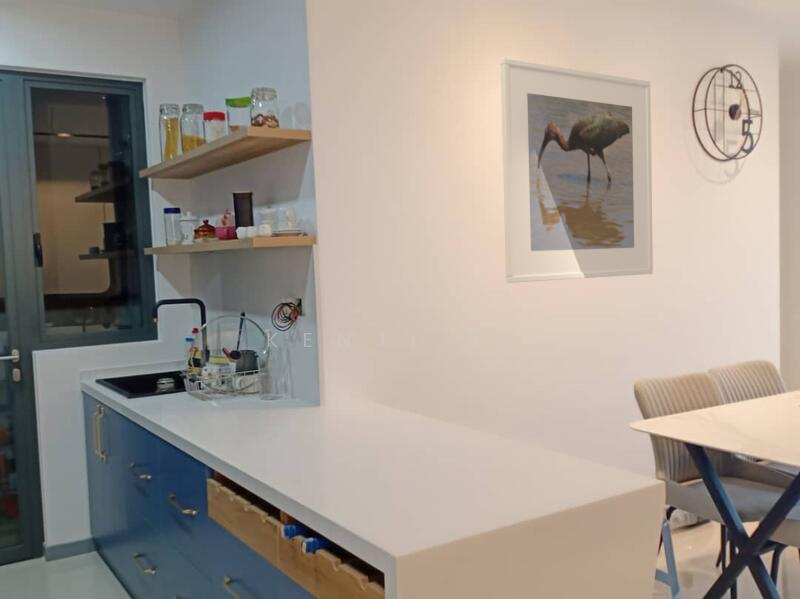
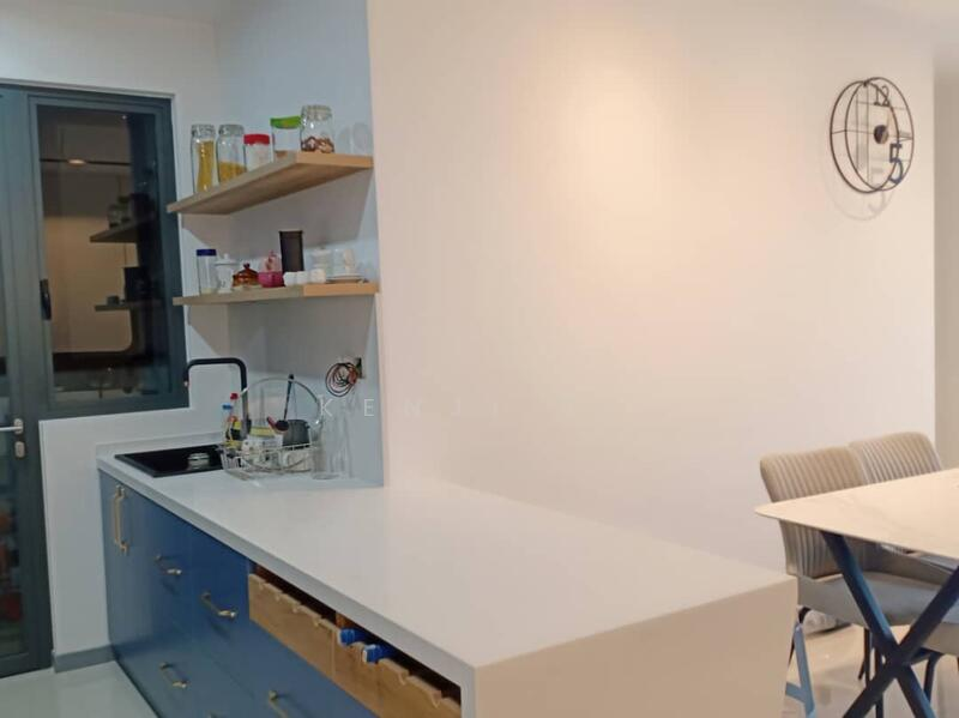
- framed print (583, 175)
